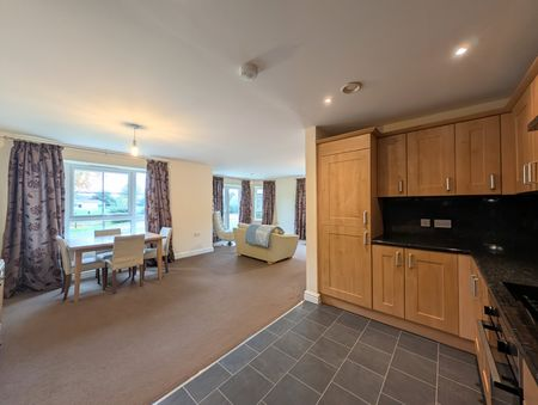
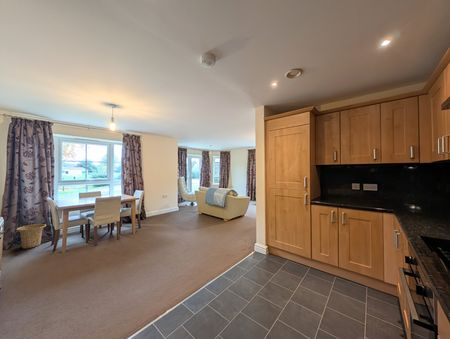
+ basket (31, 236)
